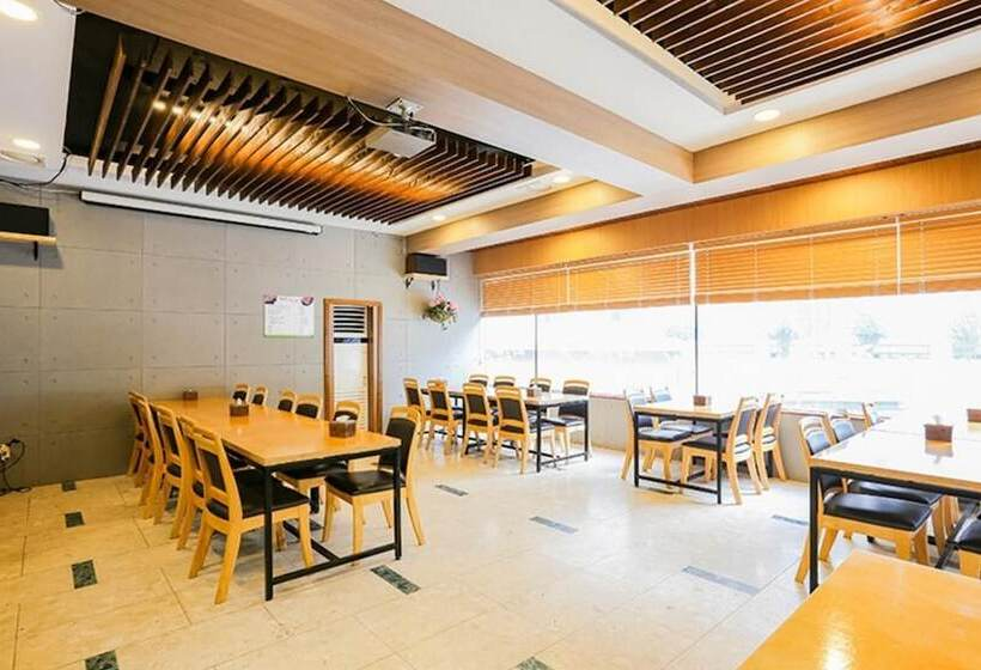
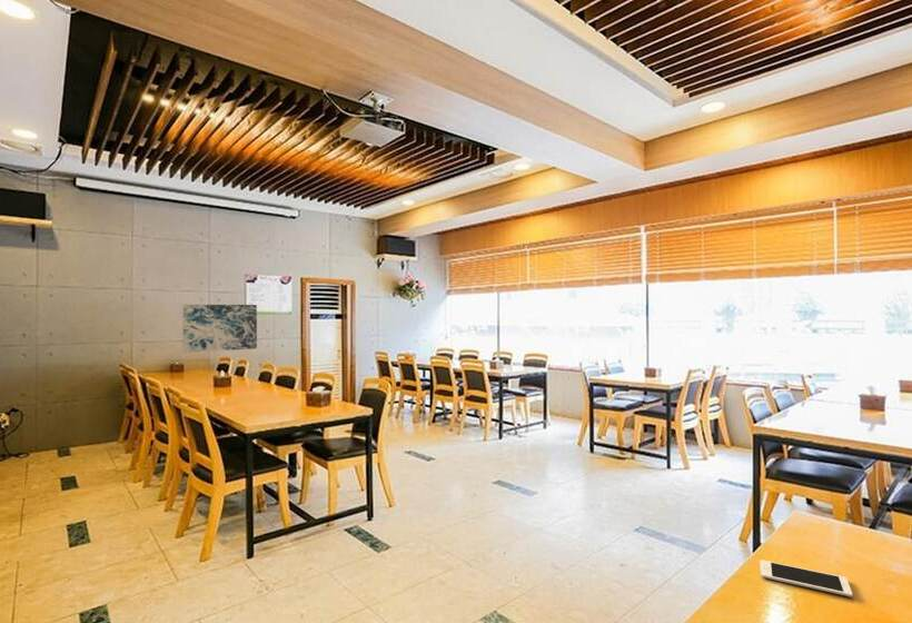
+ wall art (221, 327)
+ cell phone (803, 576)
